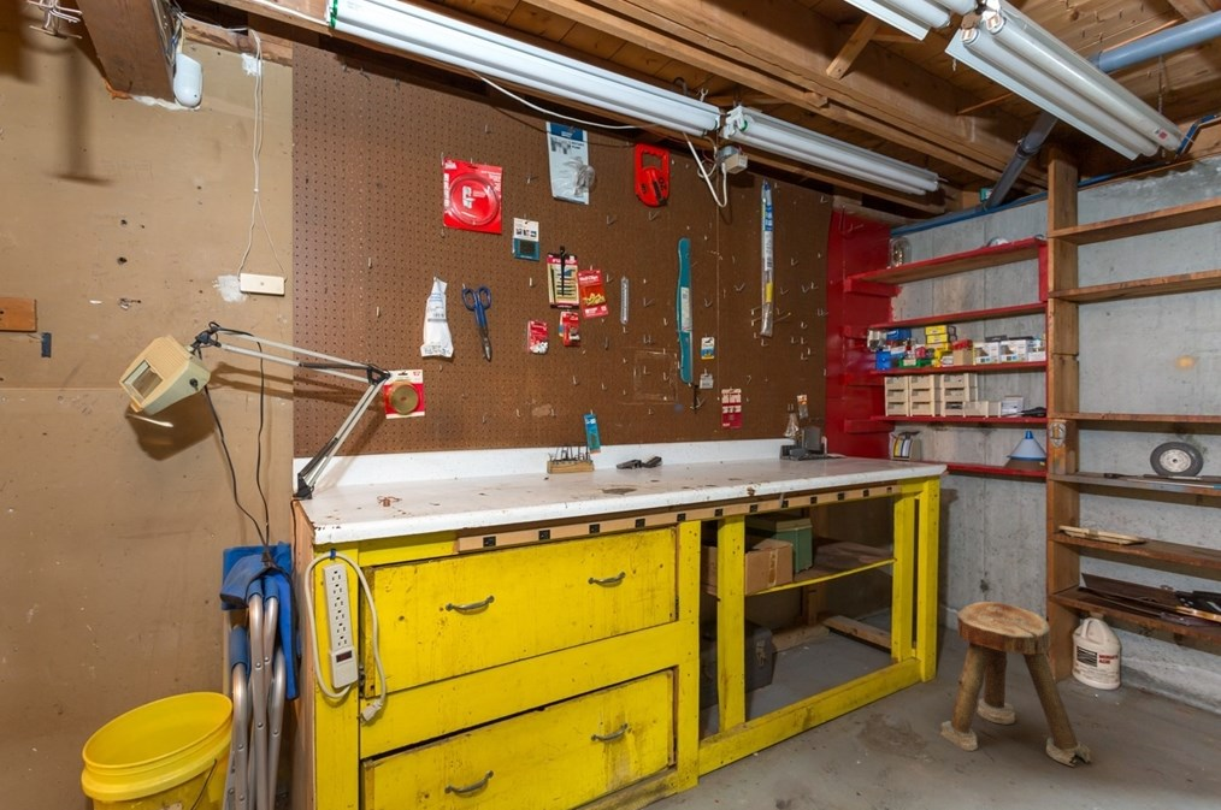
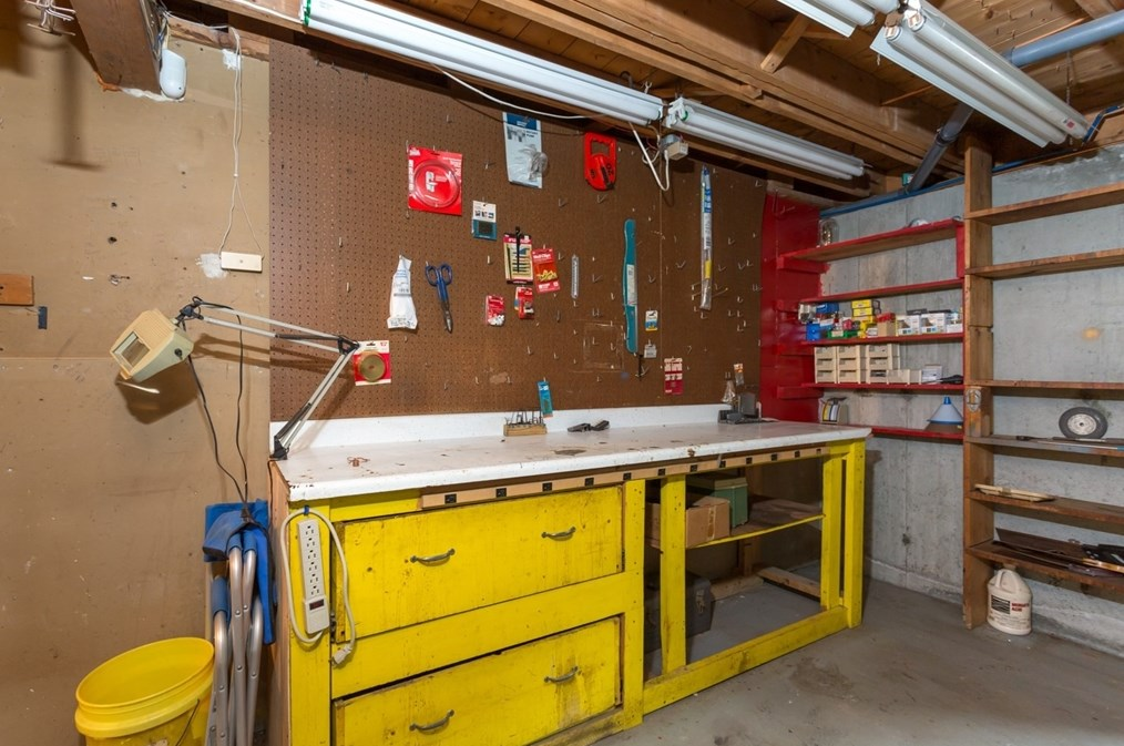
- stool (1002, 676)
